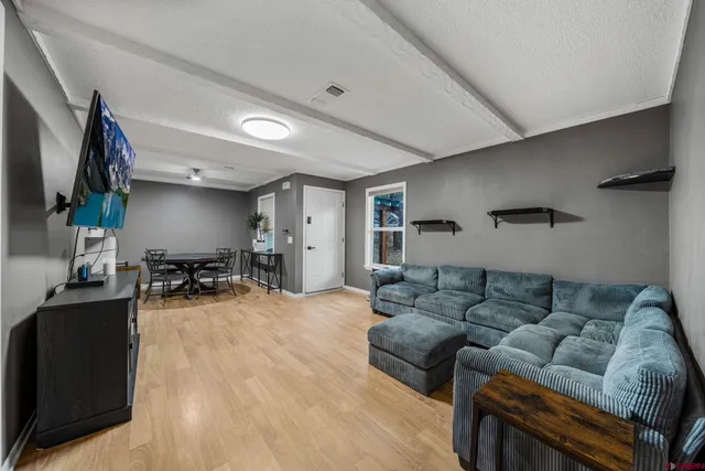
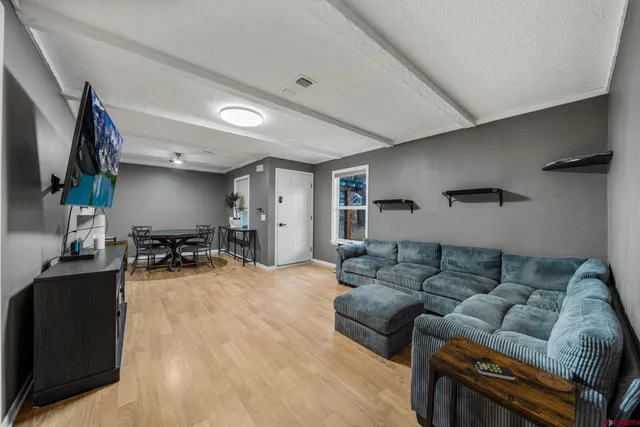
+ coaster (553, 381)
+ remote control (494, 370)
